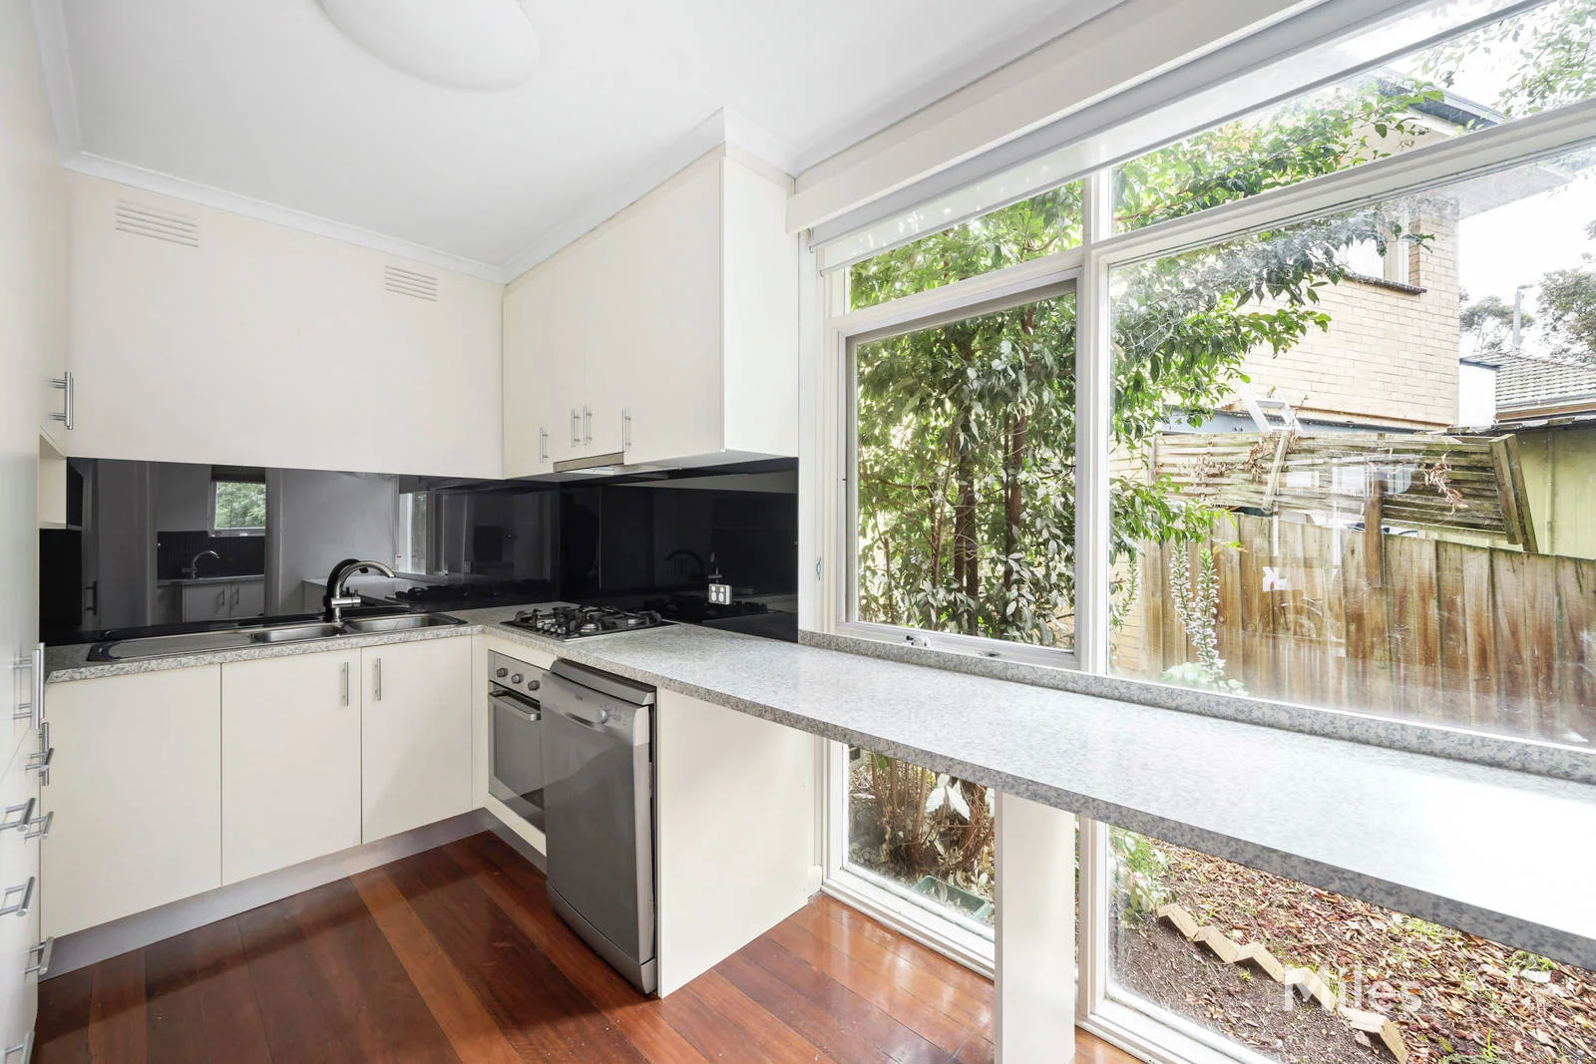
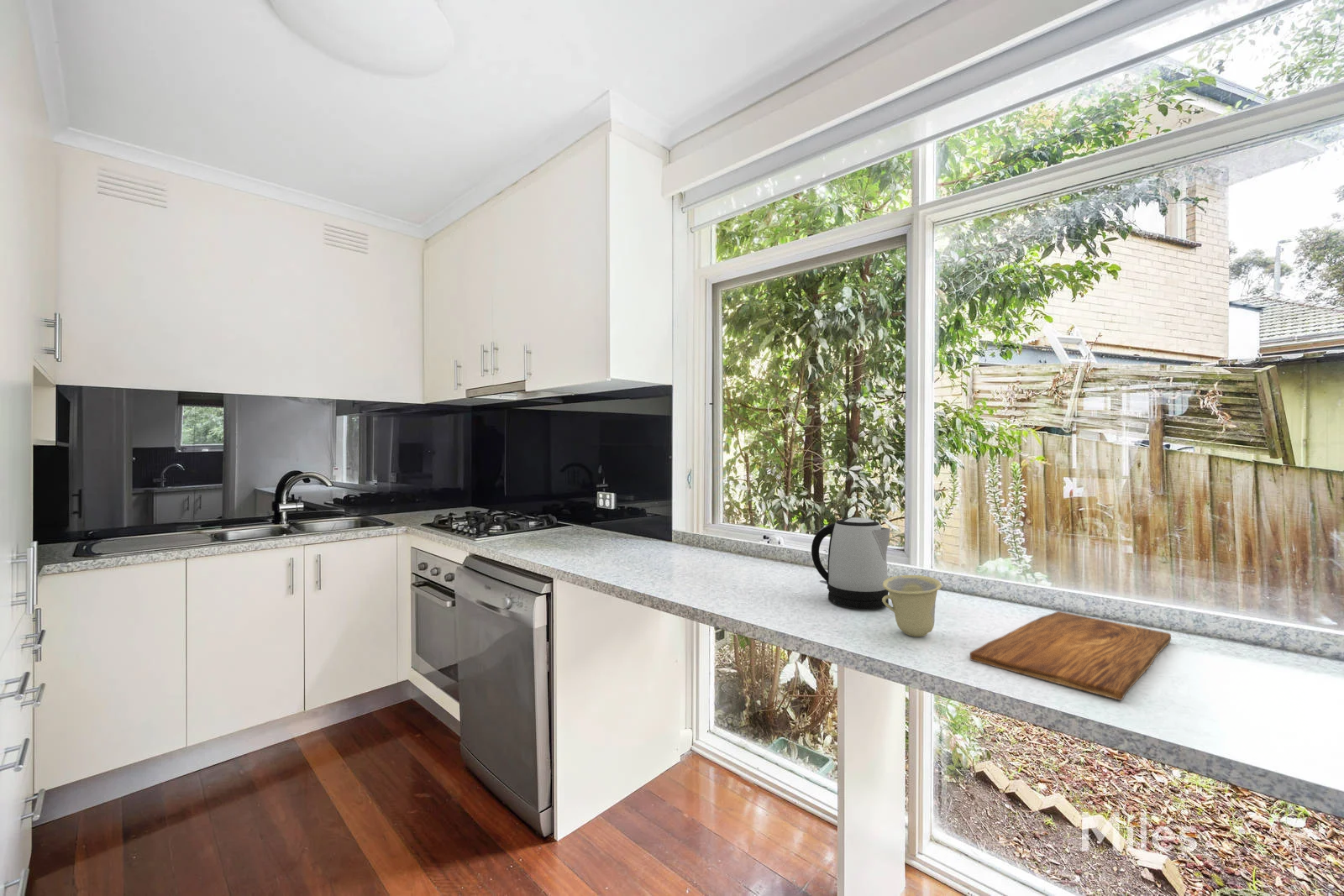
+ kettle (849, 558)
+ cutting board (1077, 646)
+ cup (911, 606)
